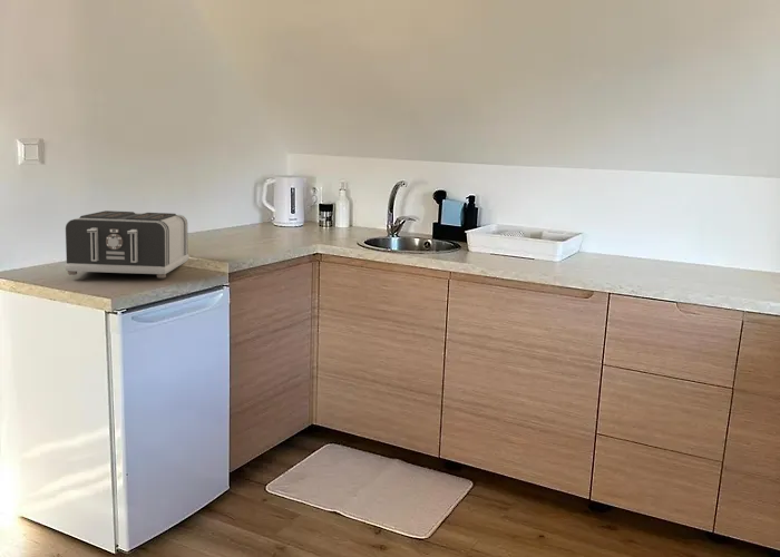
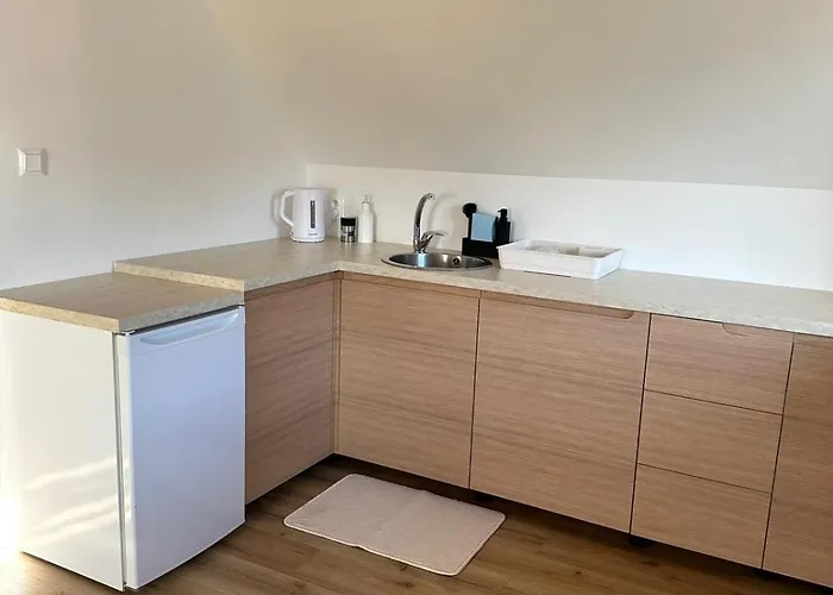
- toaster (129, 242)
